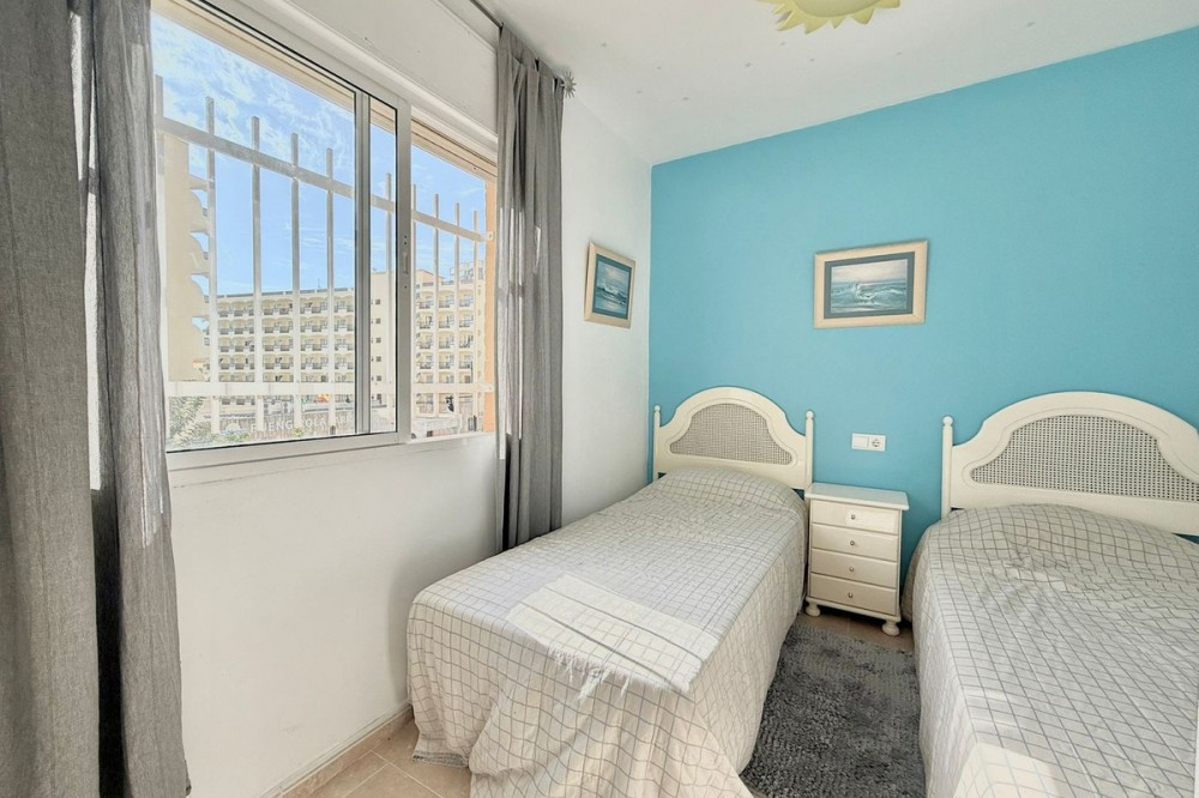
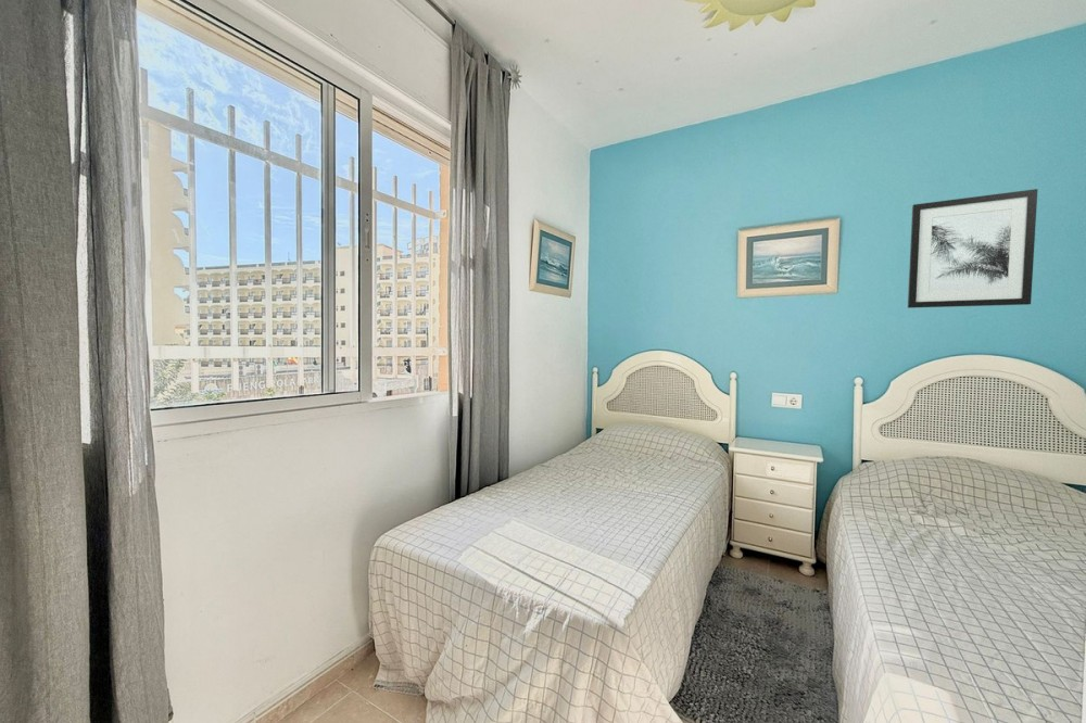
+ wall art (968, 252)
